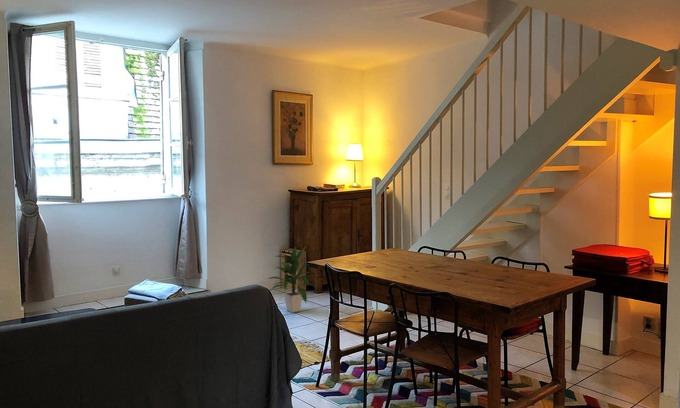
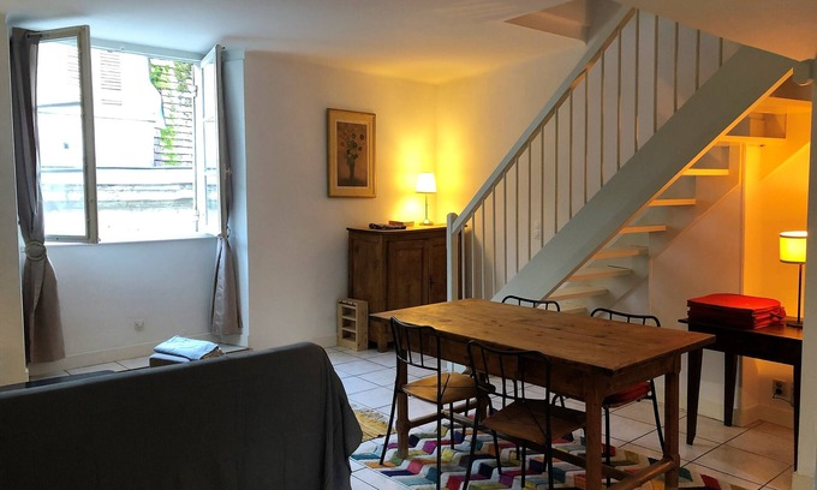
- indoor plant (293, 279)
